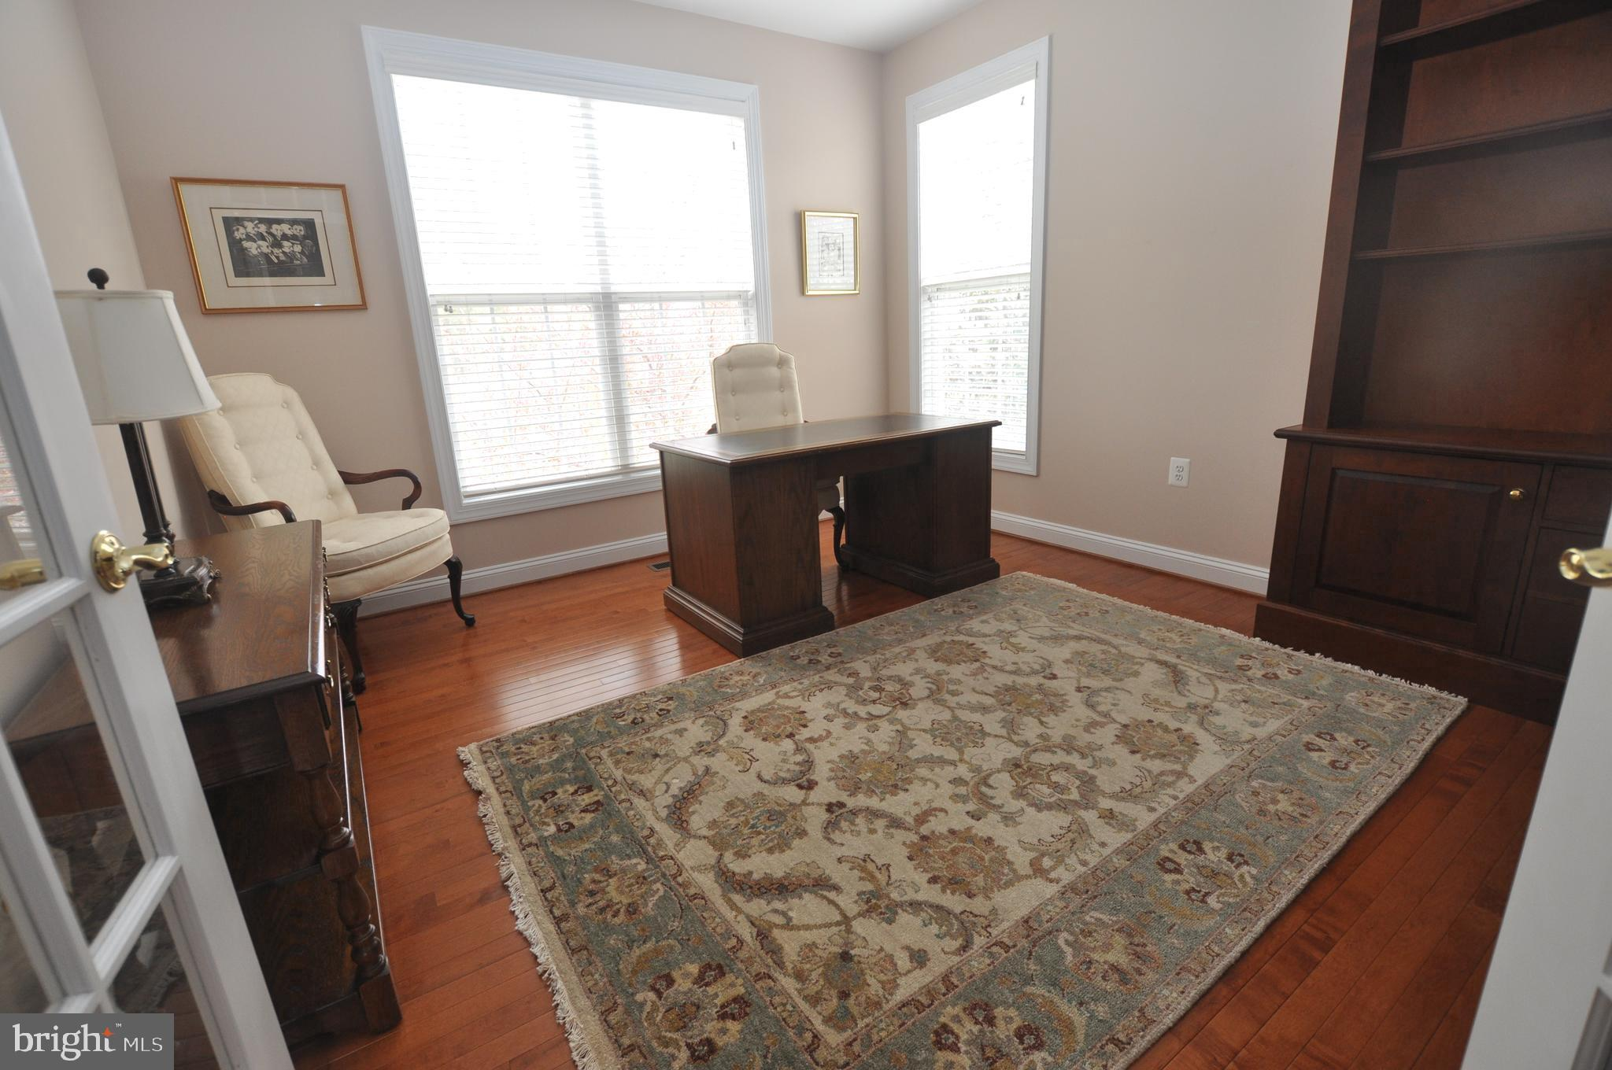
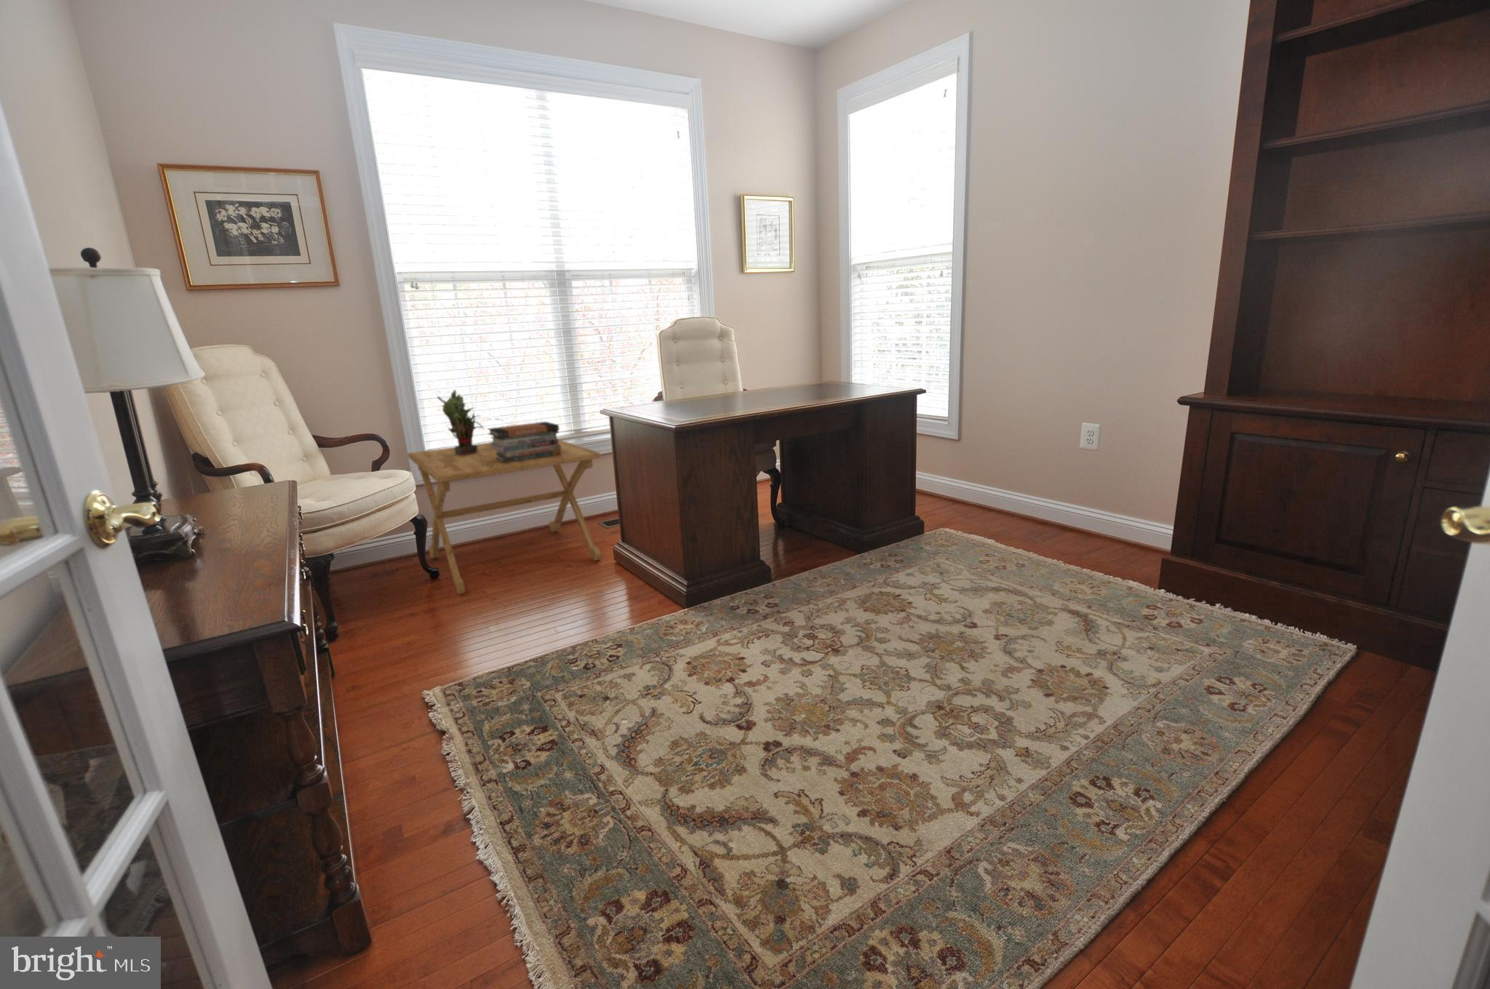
+ side table (507, 507)
+ potted plant (462, 421)
+ book stack (524, 442)
